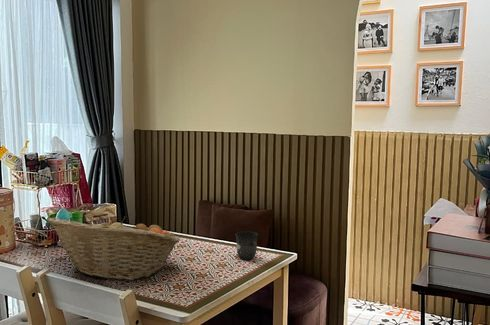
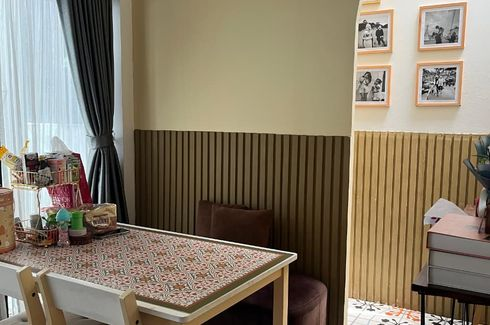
- fruit basket (114, 240)
- mug (248, 247)
